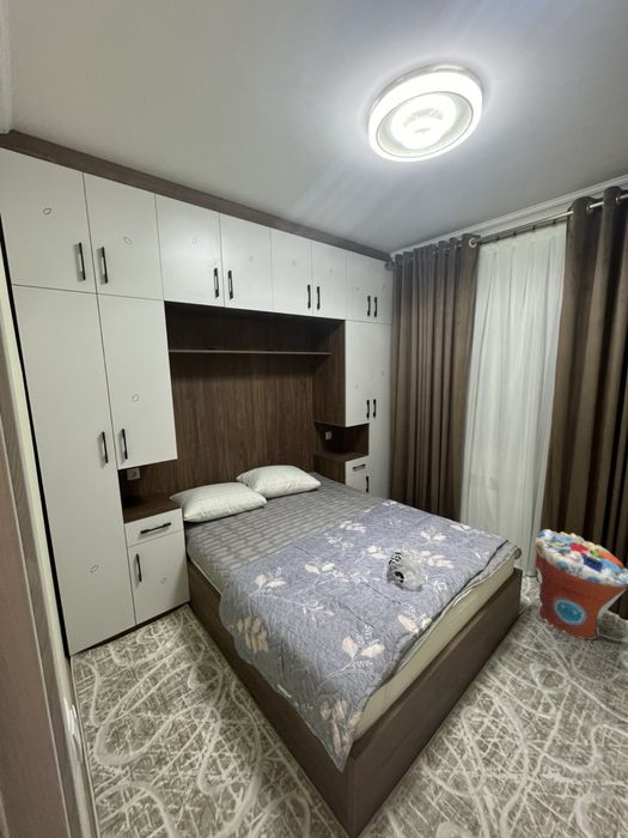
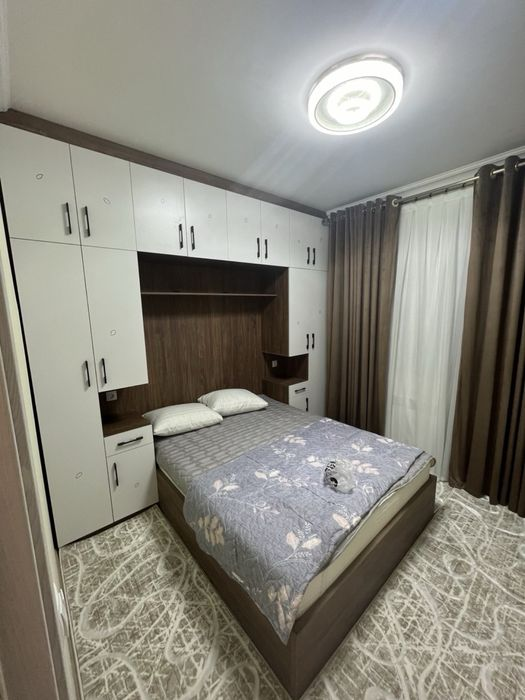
- flower pot (578, 581)
